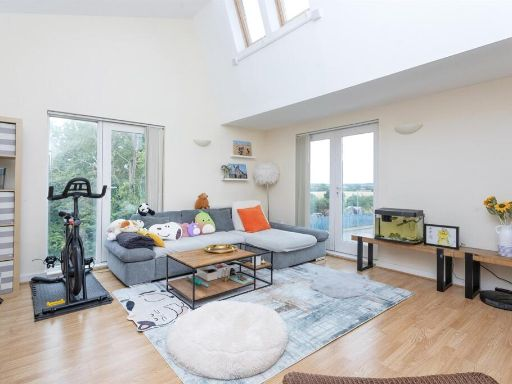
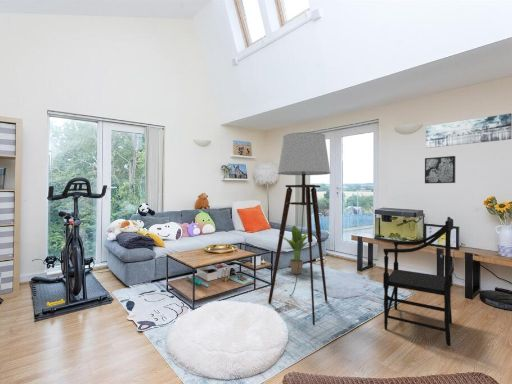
+ wall art (439, 170)
+ floor lamp (302, 221)
+ armchair (419, 273)
+ wall art (465, 132)
+ potted plant (299, 248)
